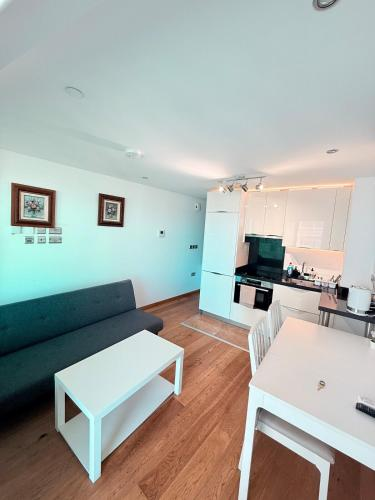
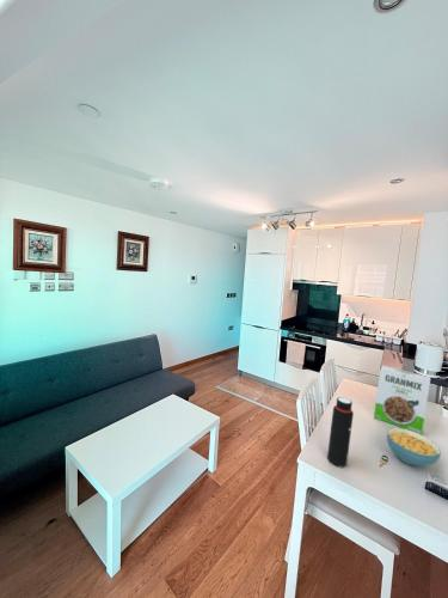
+ water bottle (340, 429)
+ cereal bowl (410, 450)
+ cereal box (400, 397)
